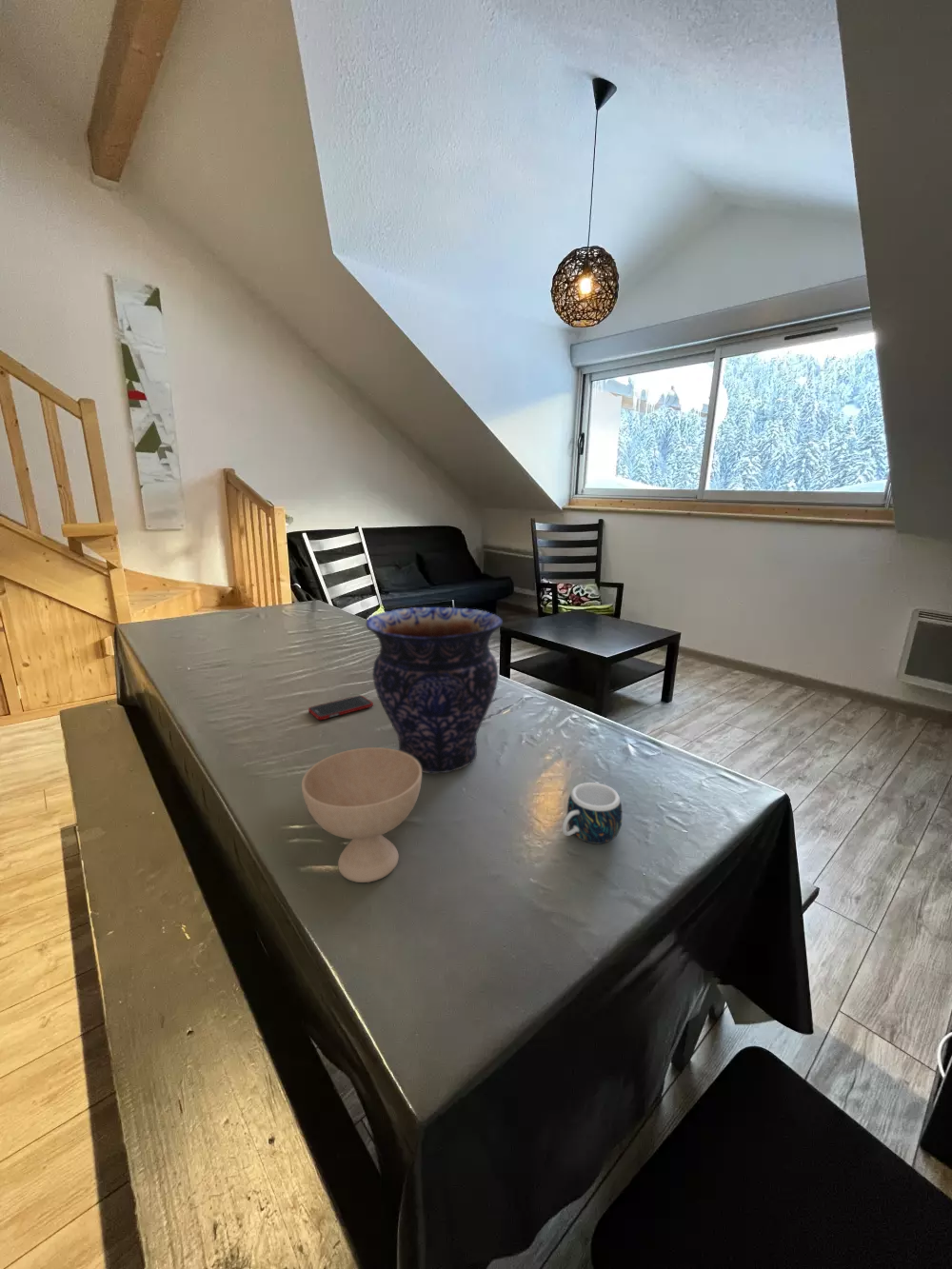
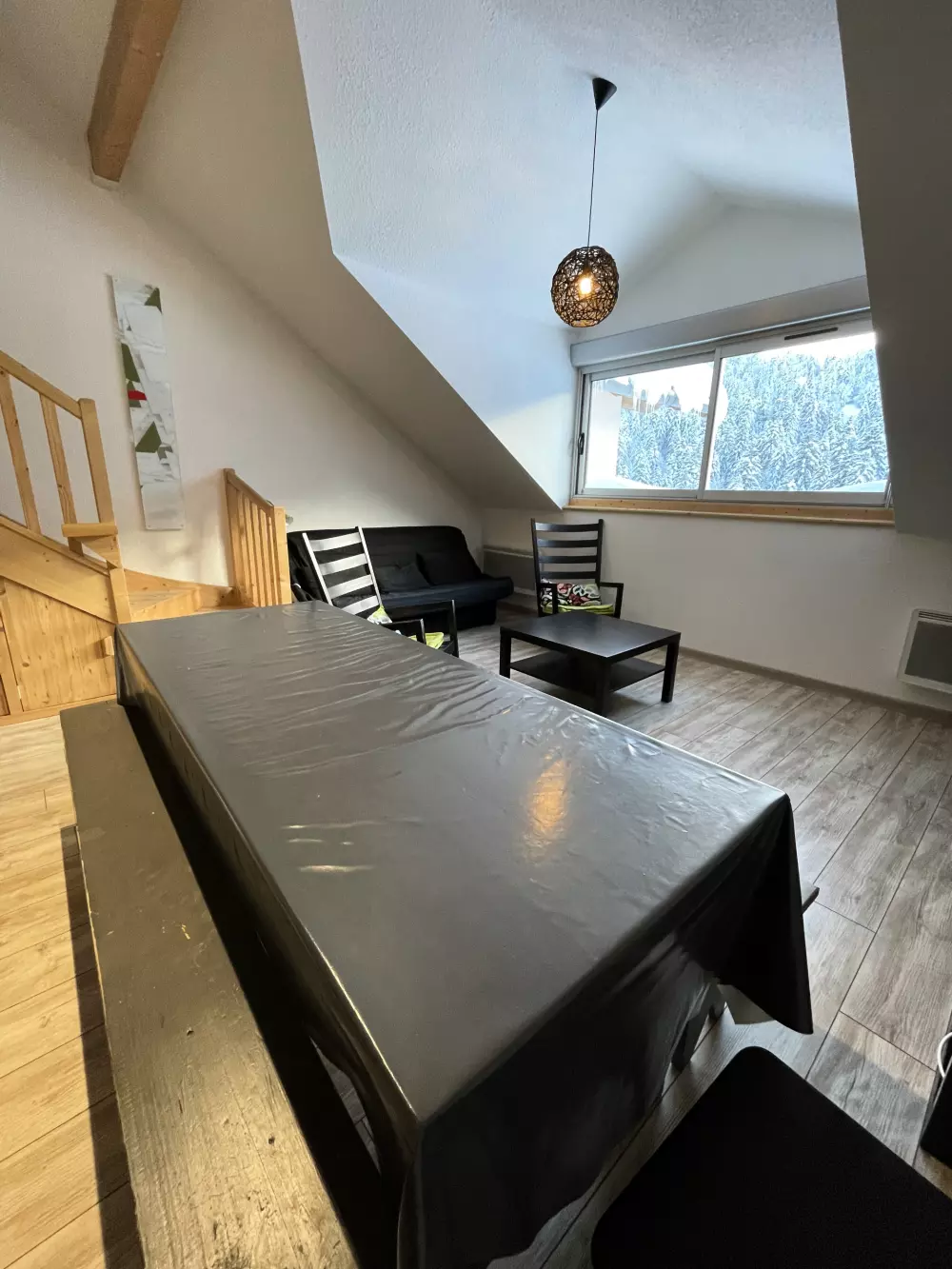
- vase (436, 690)
- cell phone (341, 706)
- mug (587, 817)
- bowl (366, 819)
